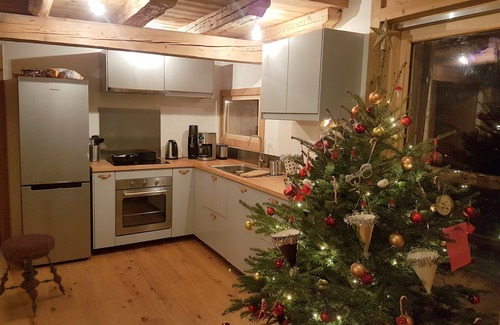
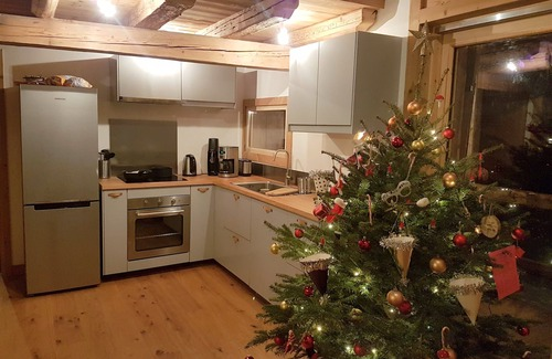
- stool (29, 270)
